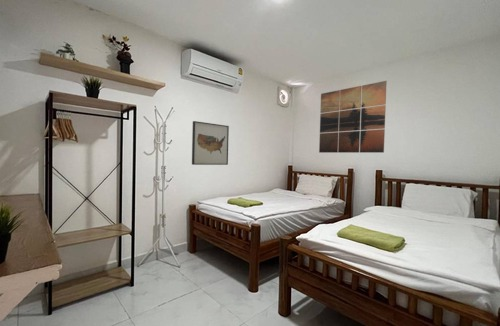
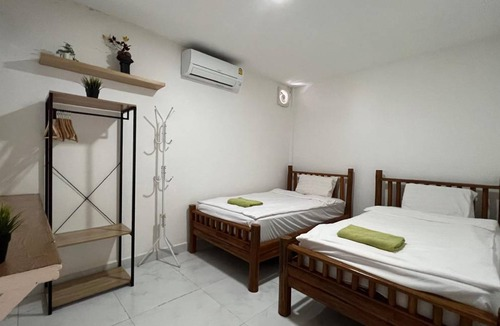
- wall art (211, 144)
- wall art (349, 120)
